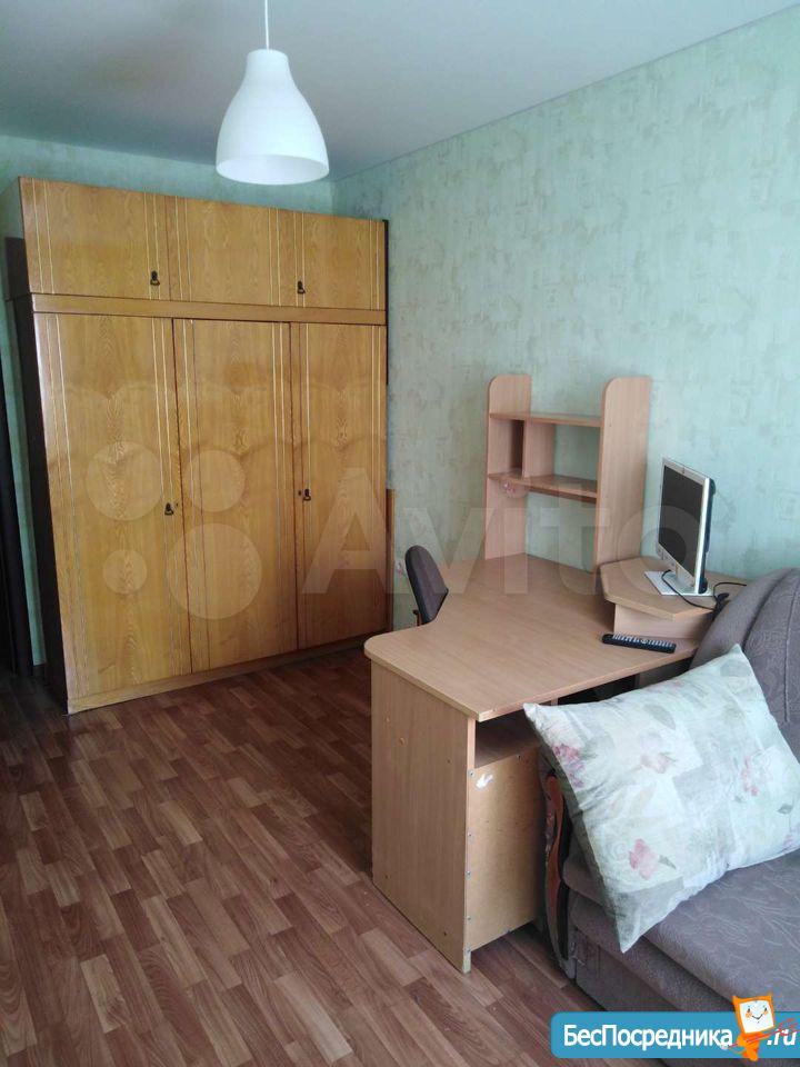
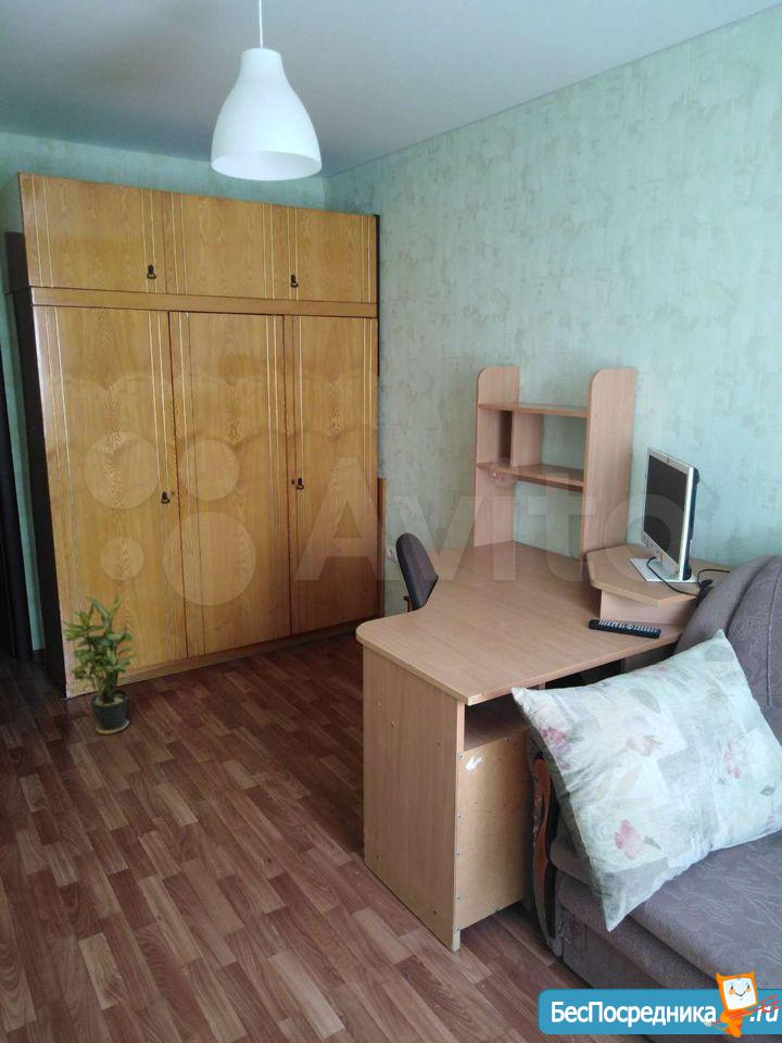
+ potted plant (100, 665)
